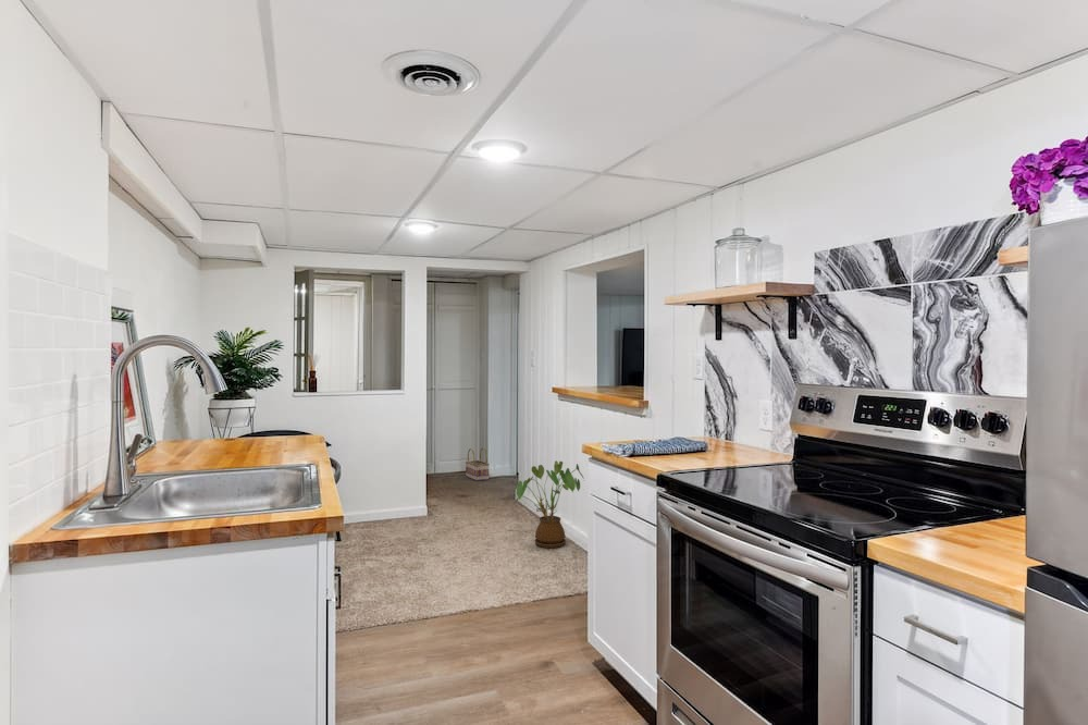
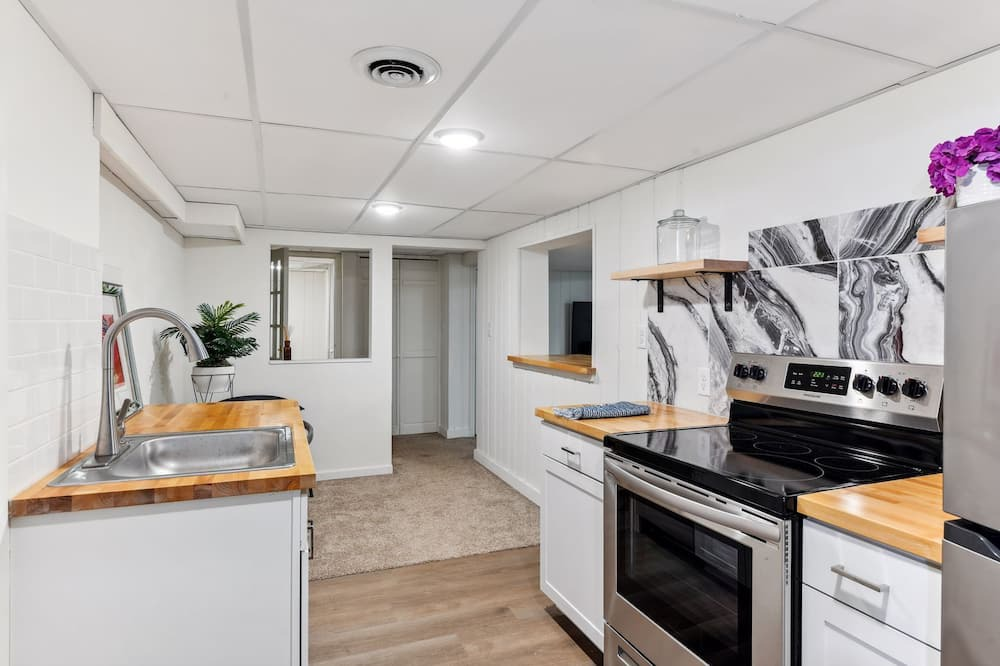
- basket (477, 463)
- house plant (547, 504)
